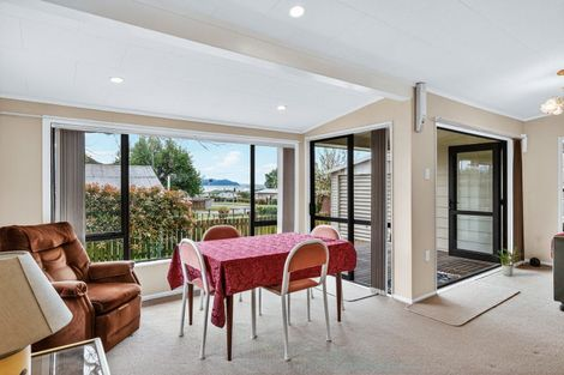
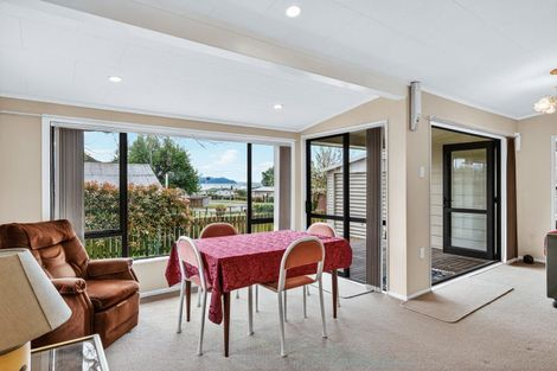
- potted plant (510, 261)
